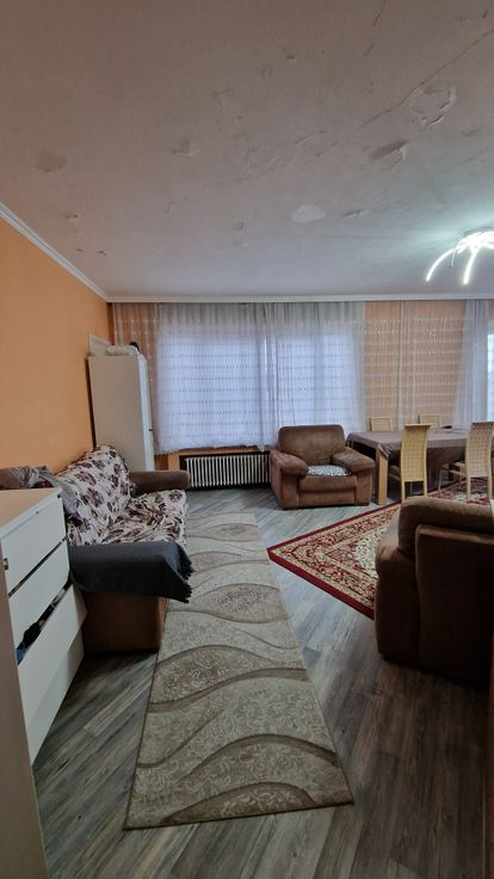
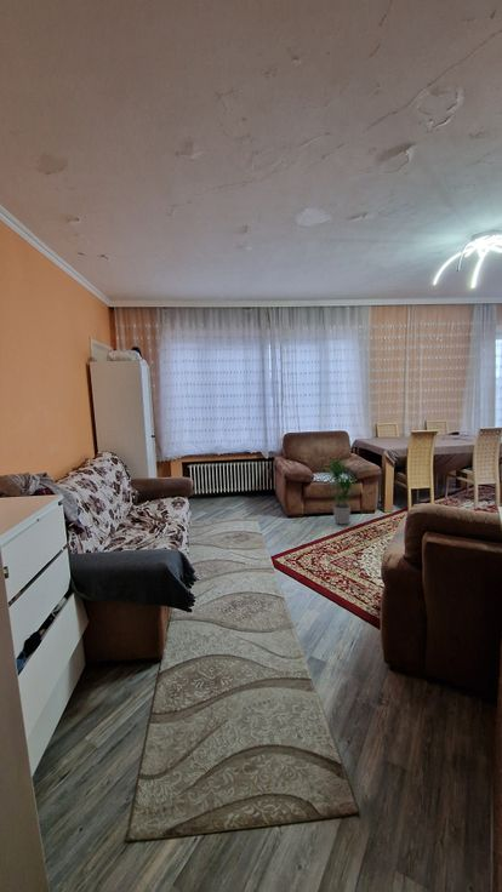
+ potted plant (341, 488)
